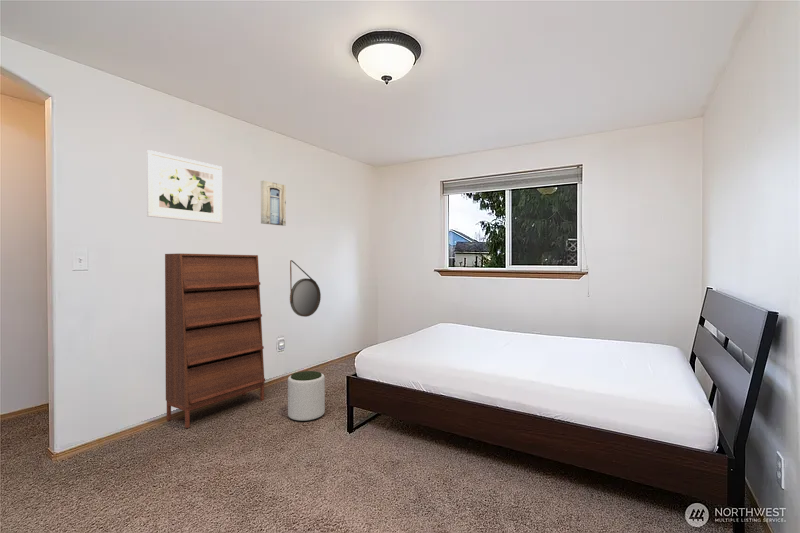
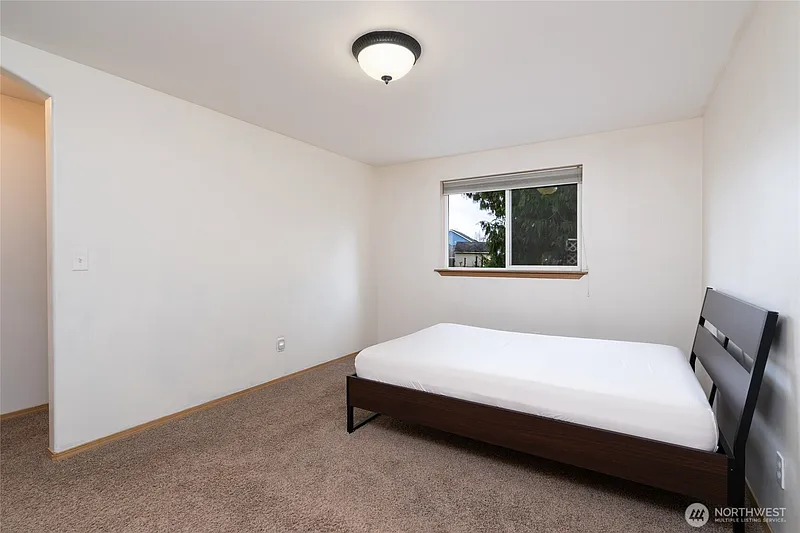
- wall art (273, 203)
- shoe cabinet (219, 332)
- home mirror (305, 288)
- plant pot (306, 395)
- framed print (187, 189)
